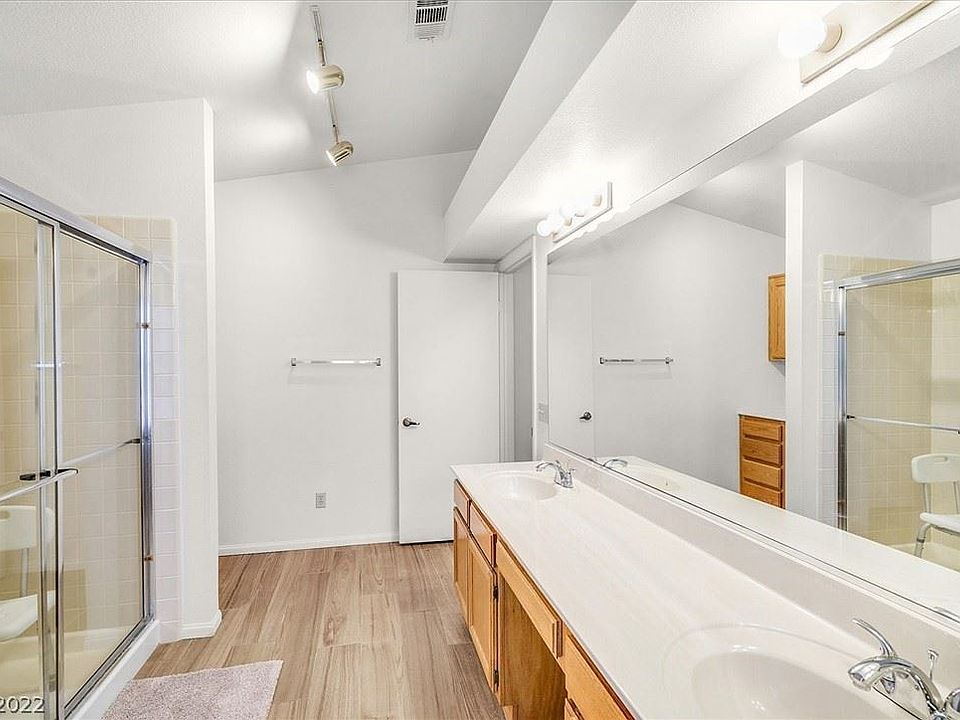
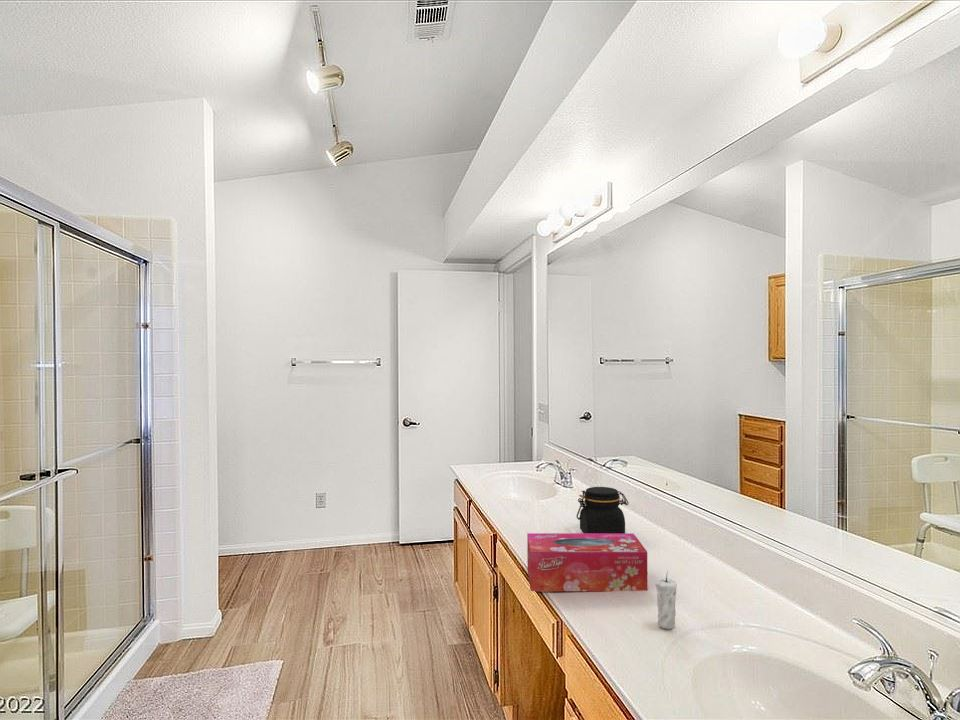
+ jar (602, 512)
+ tissue box (584, 561)
+ candle (666, 598)
